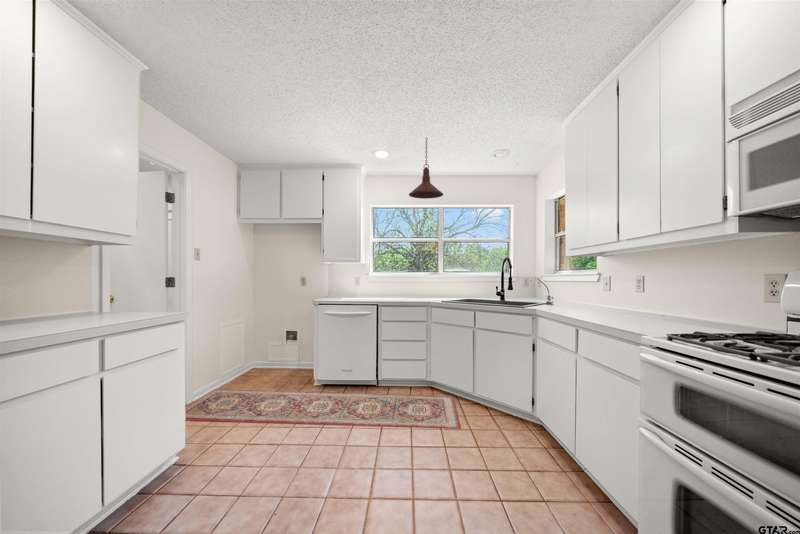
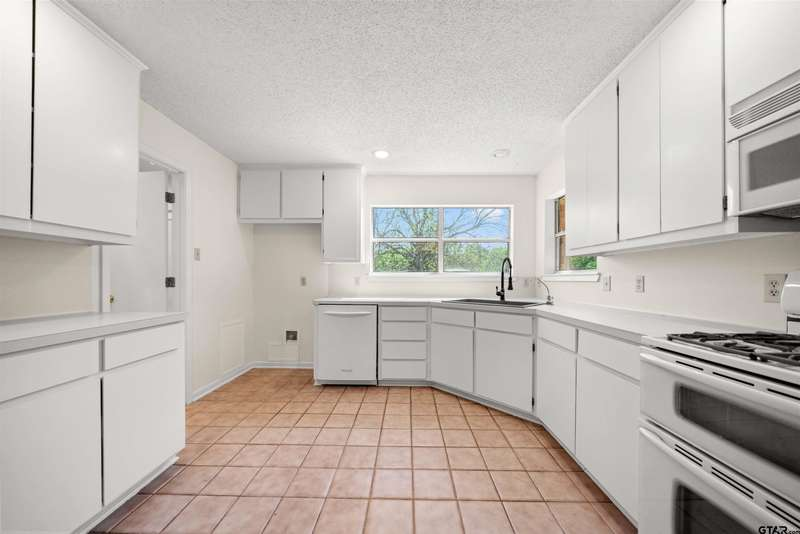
- rug (321, 406)
- pendant light (426, 167)
